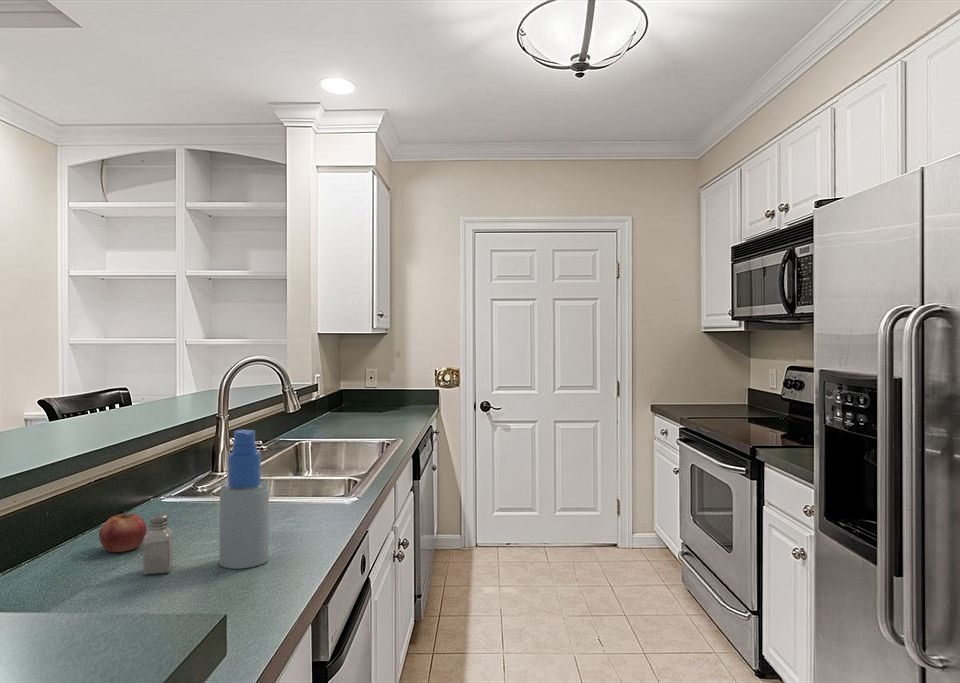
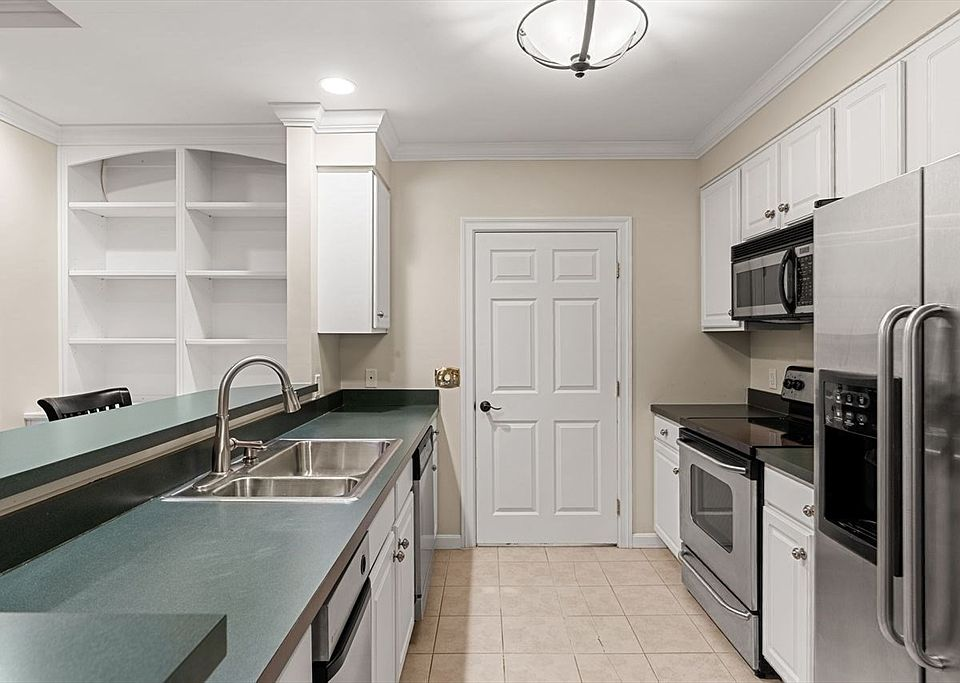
- spray bottle (244, 495)
- saltshaker (158, 542)
- apple (123, 528)
